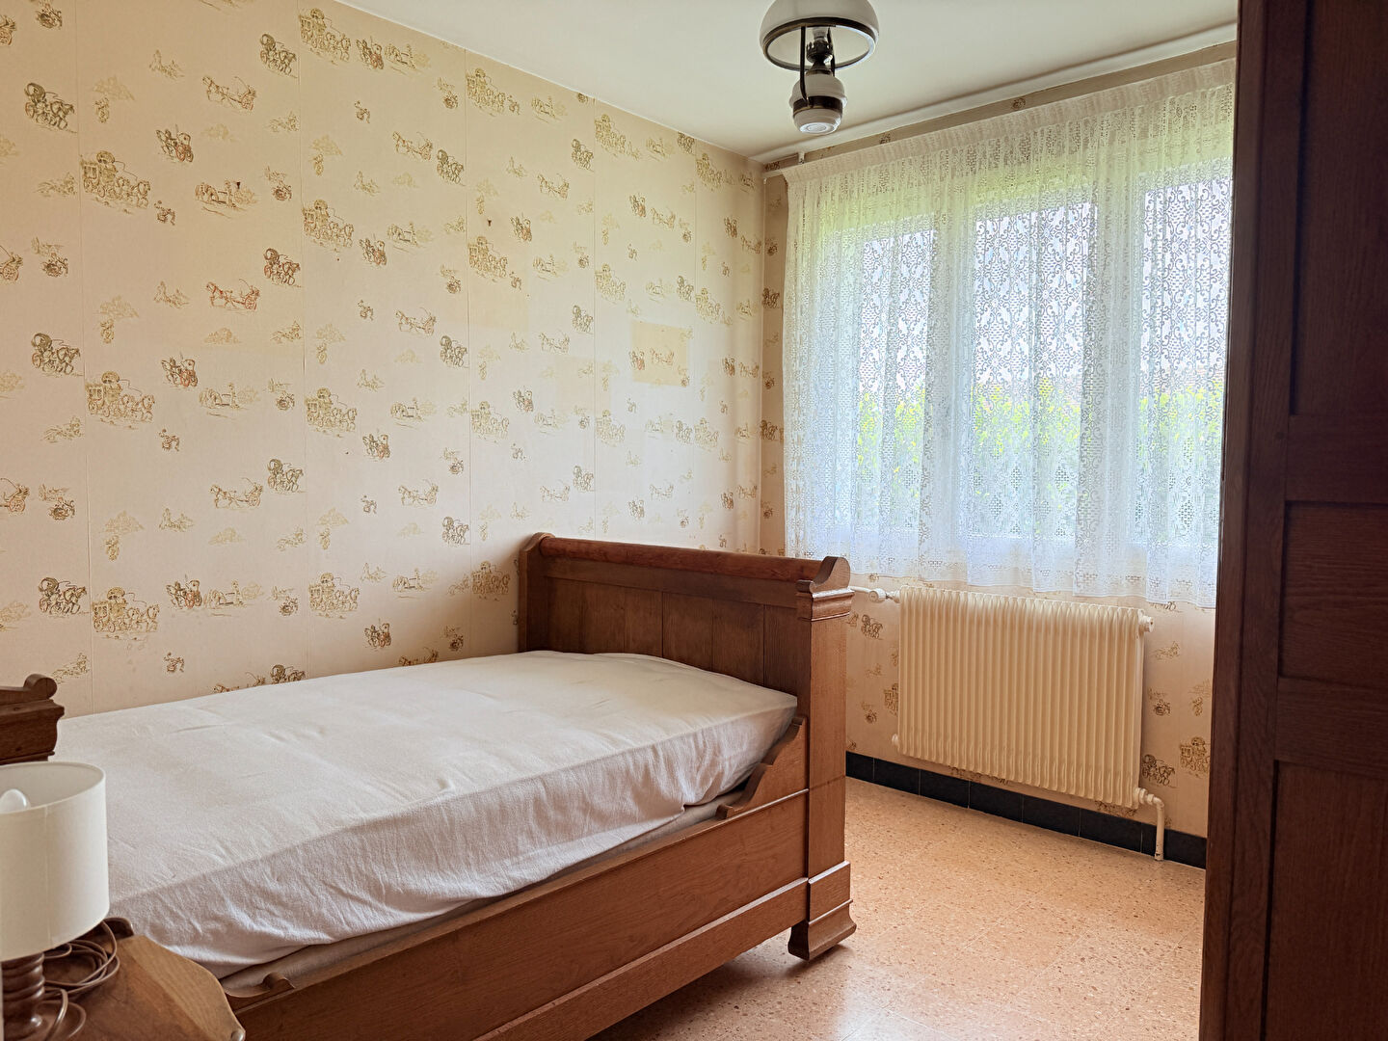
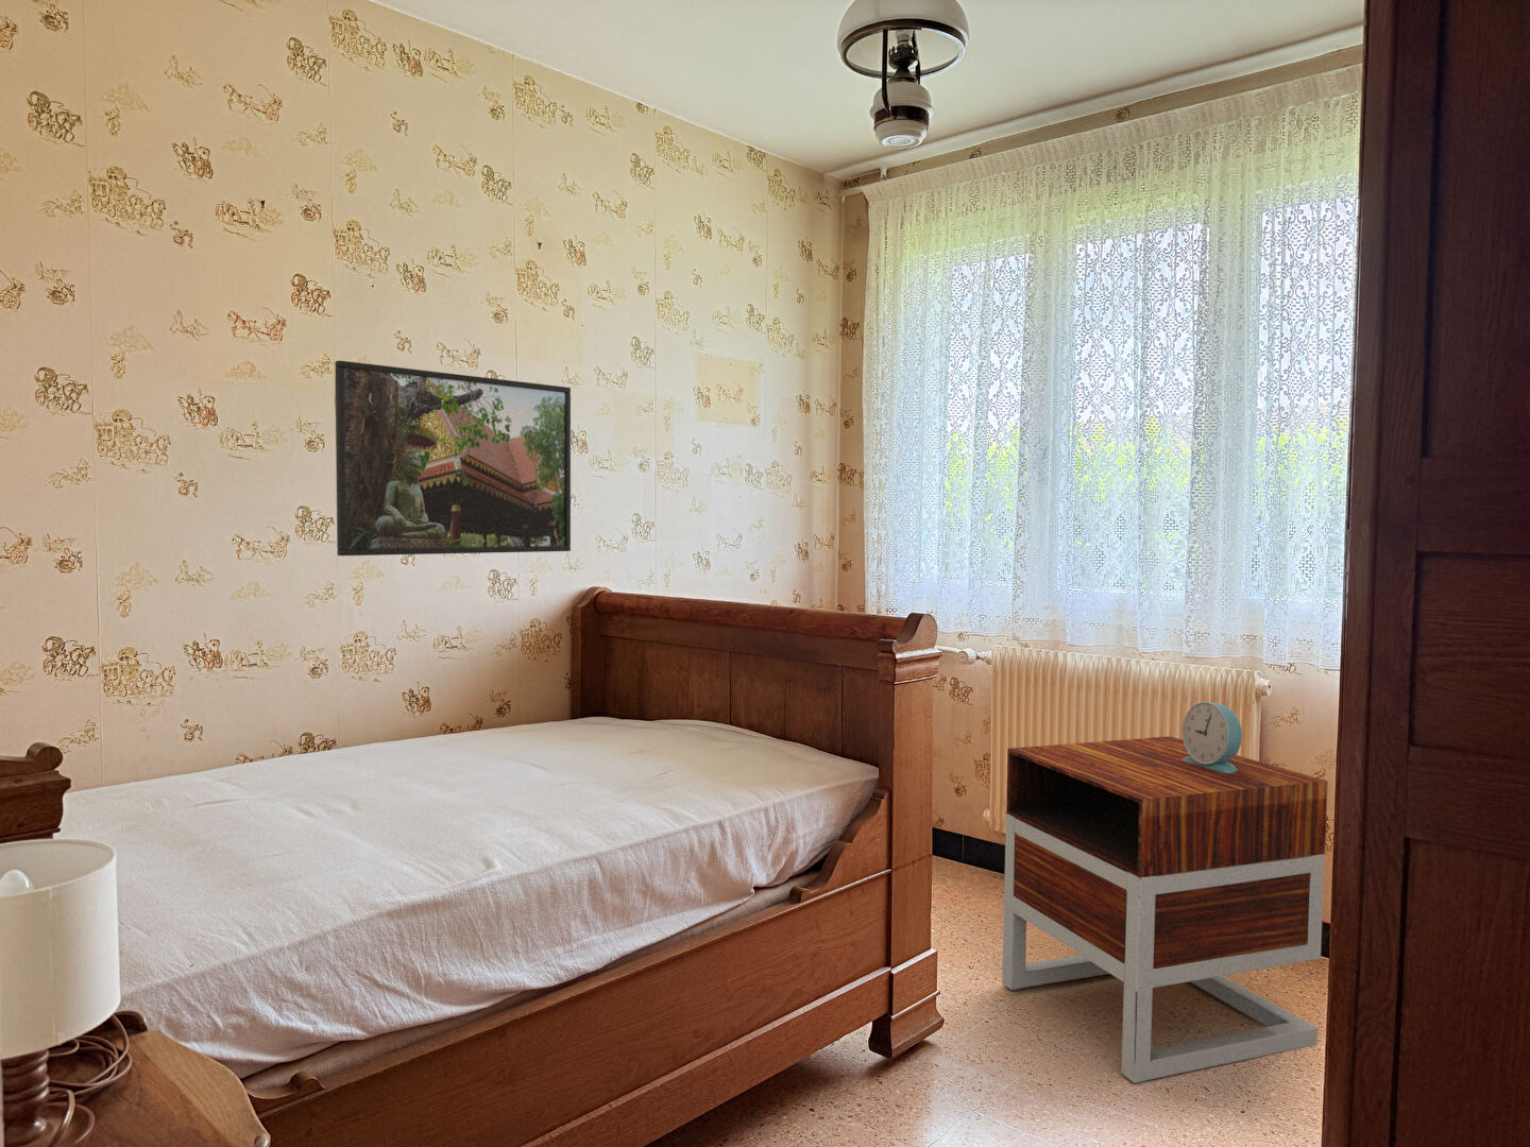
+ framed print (464, 464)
+ nightstand (1159, 888)
+ alarm clock (1214, 731)
